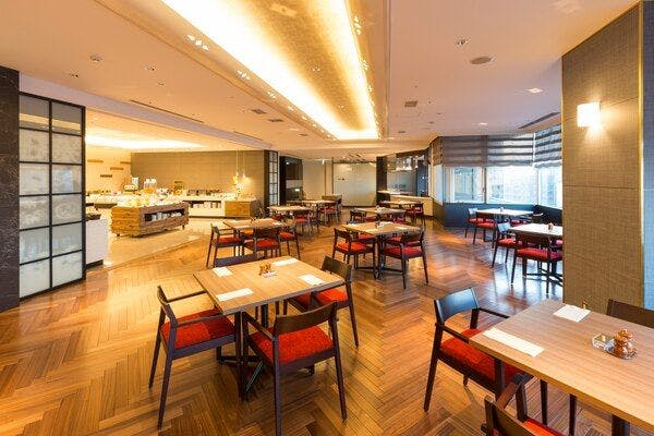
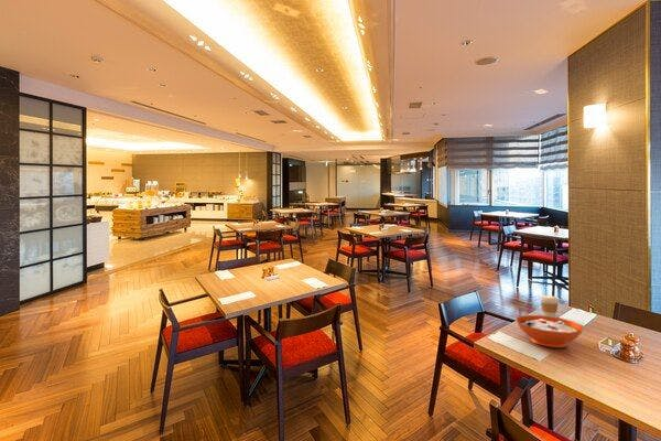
+ coffee cup (549, 305)
+ decorative bowl (548, 332)
